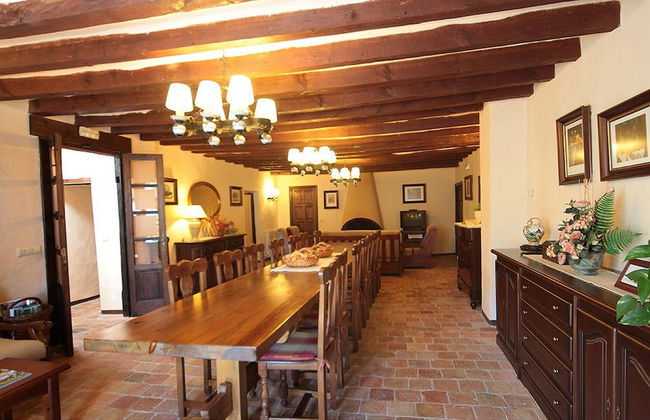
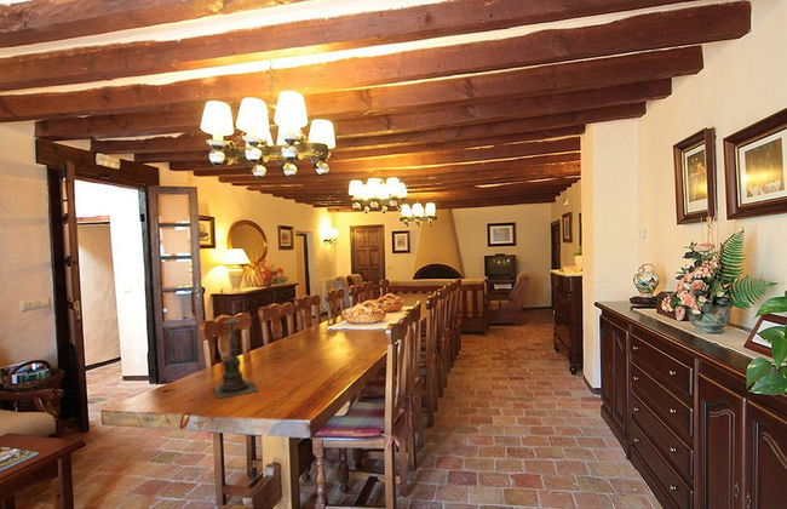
+ candle holder (234, 349)
